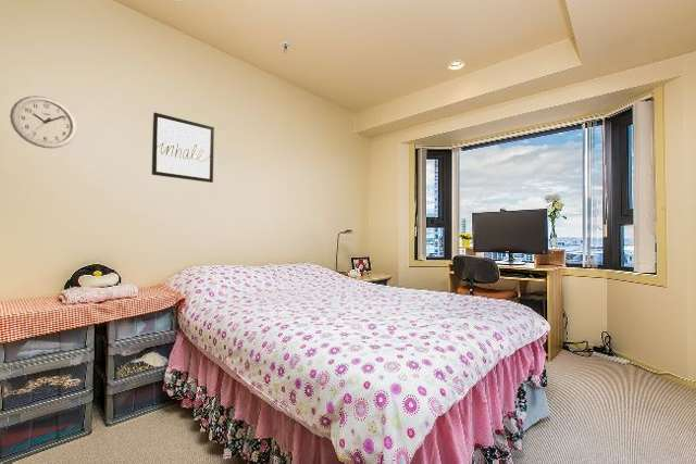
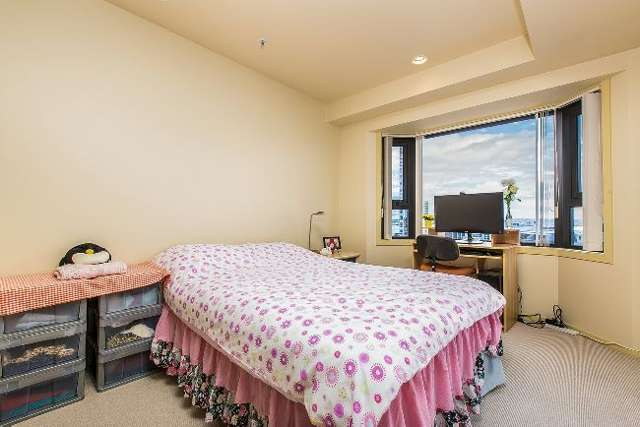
- wall clock (45, 122)
- wall art (184, 149)
